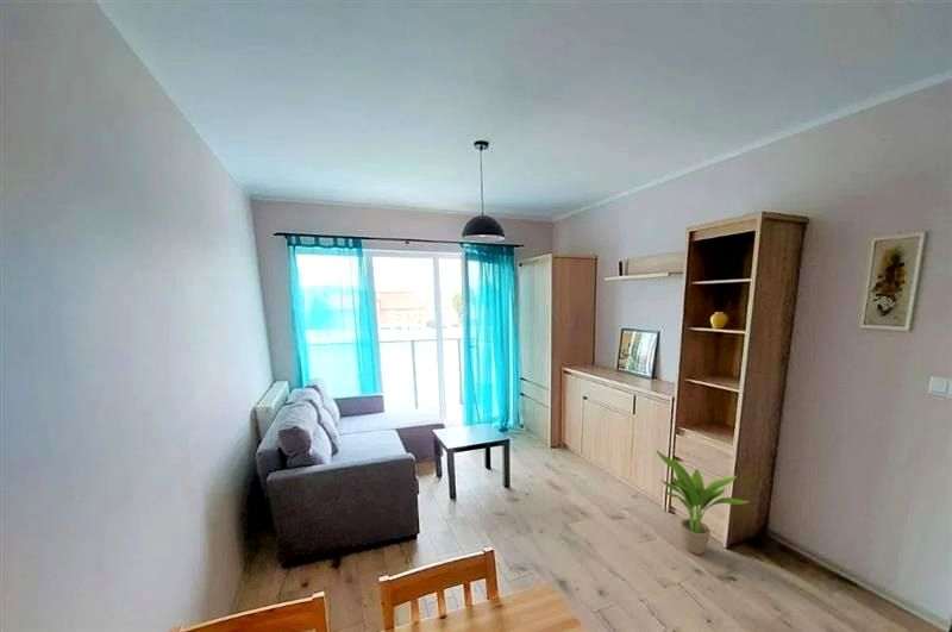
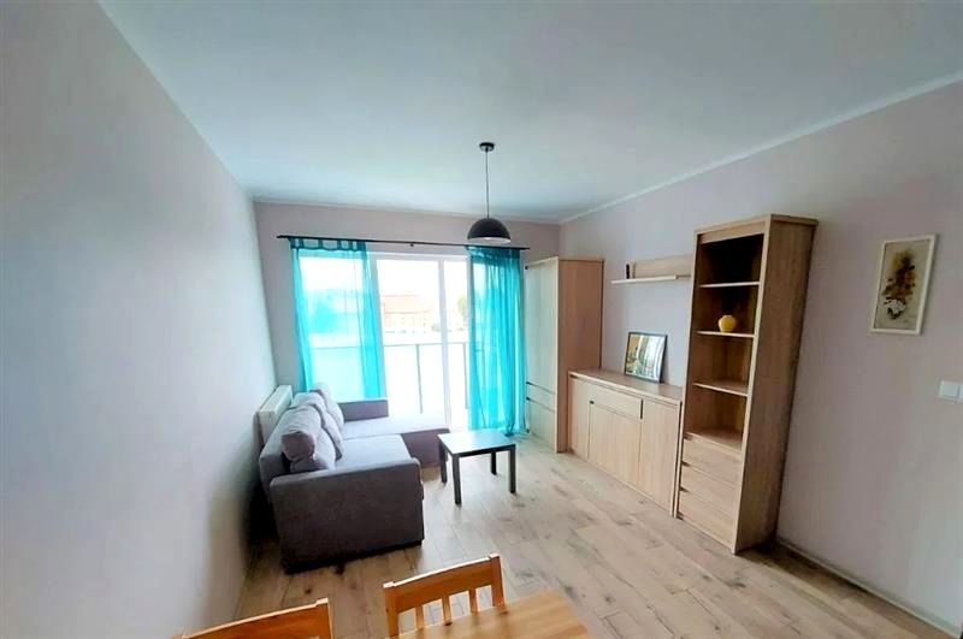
- potted plant (691, 507)
